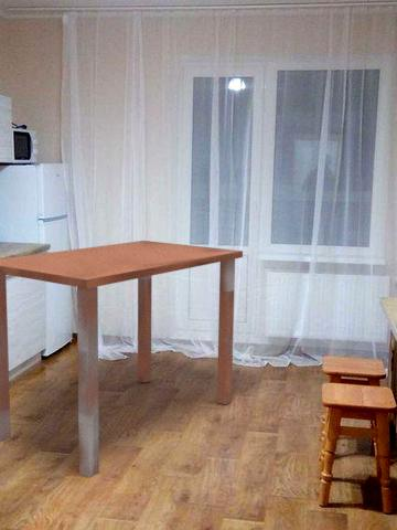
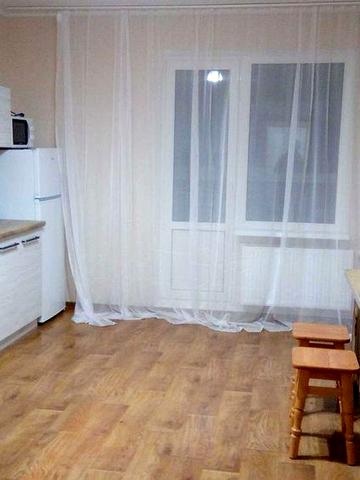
- dining table (138, 339)
